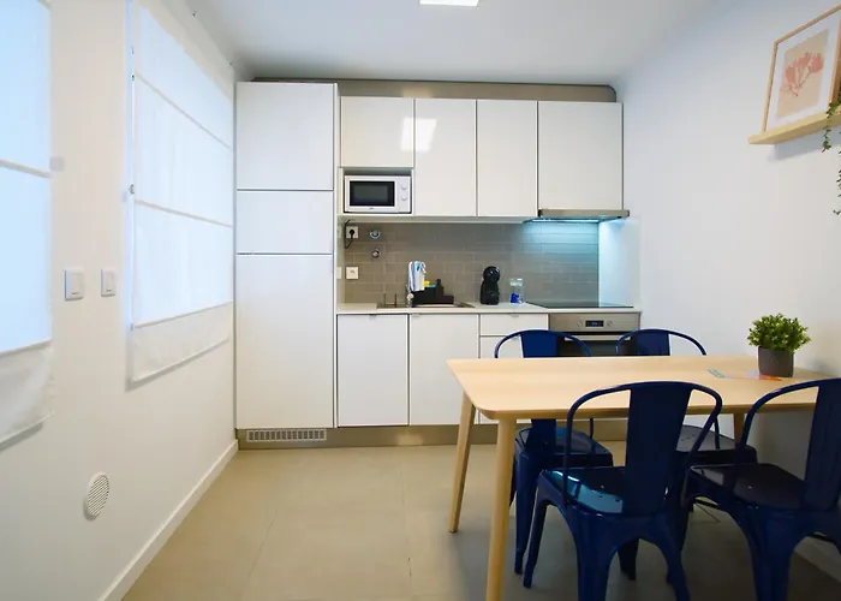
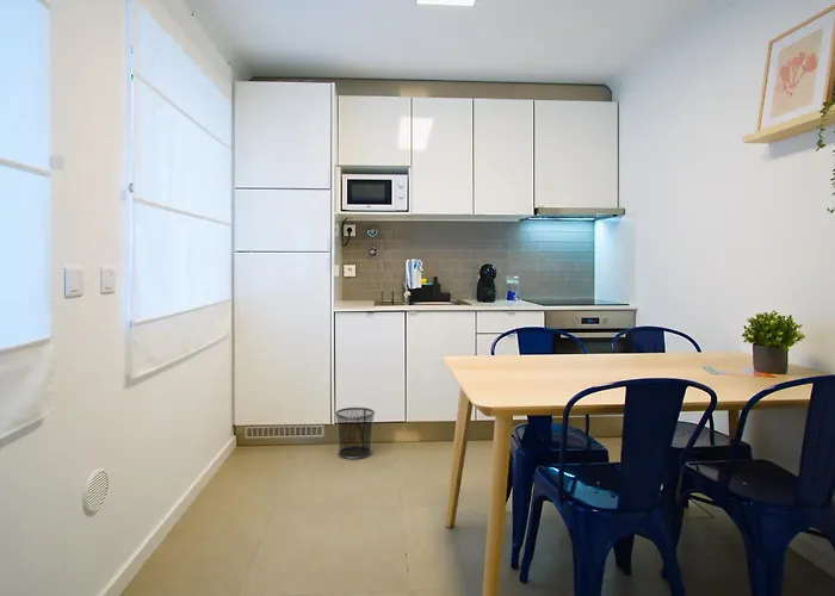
+ waste bin (354, 433)
